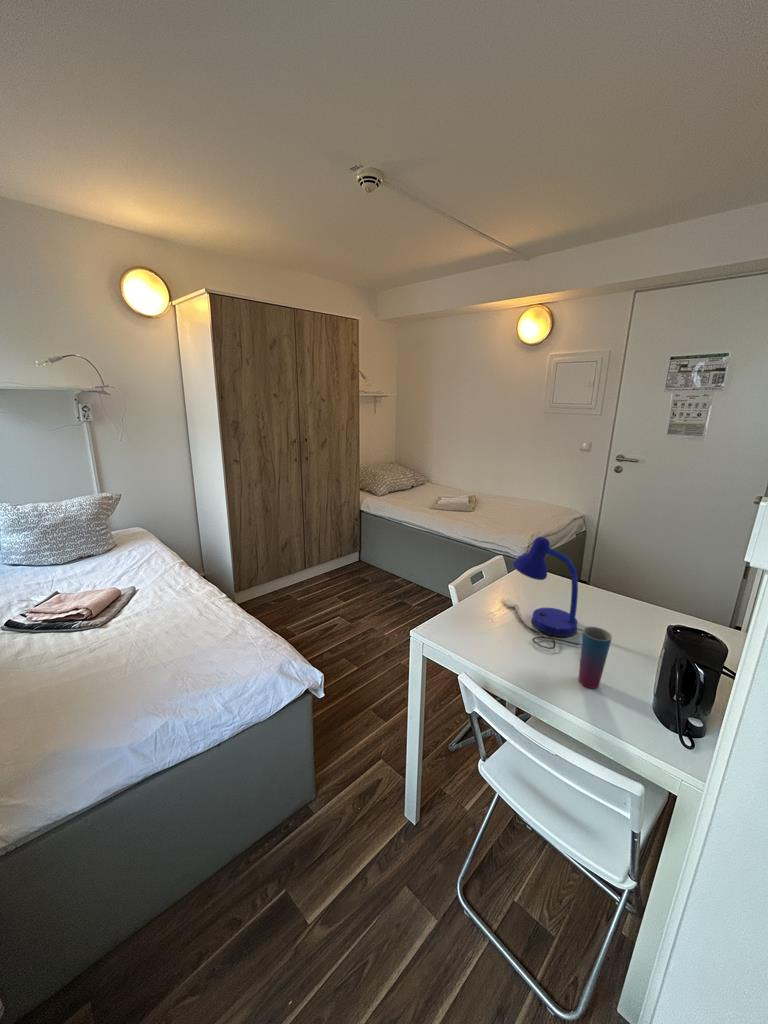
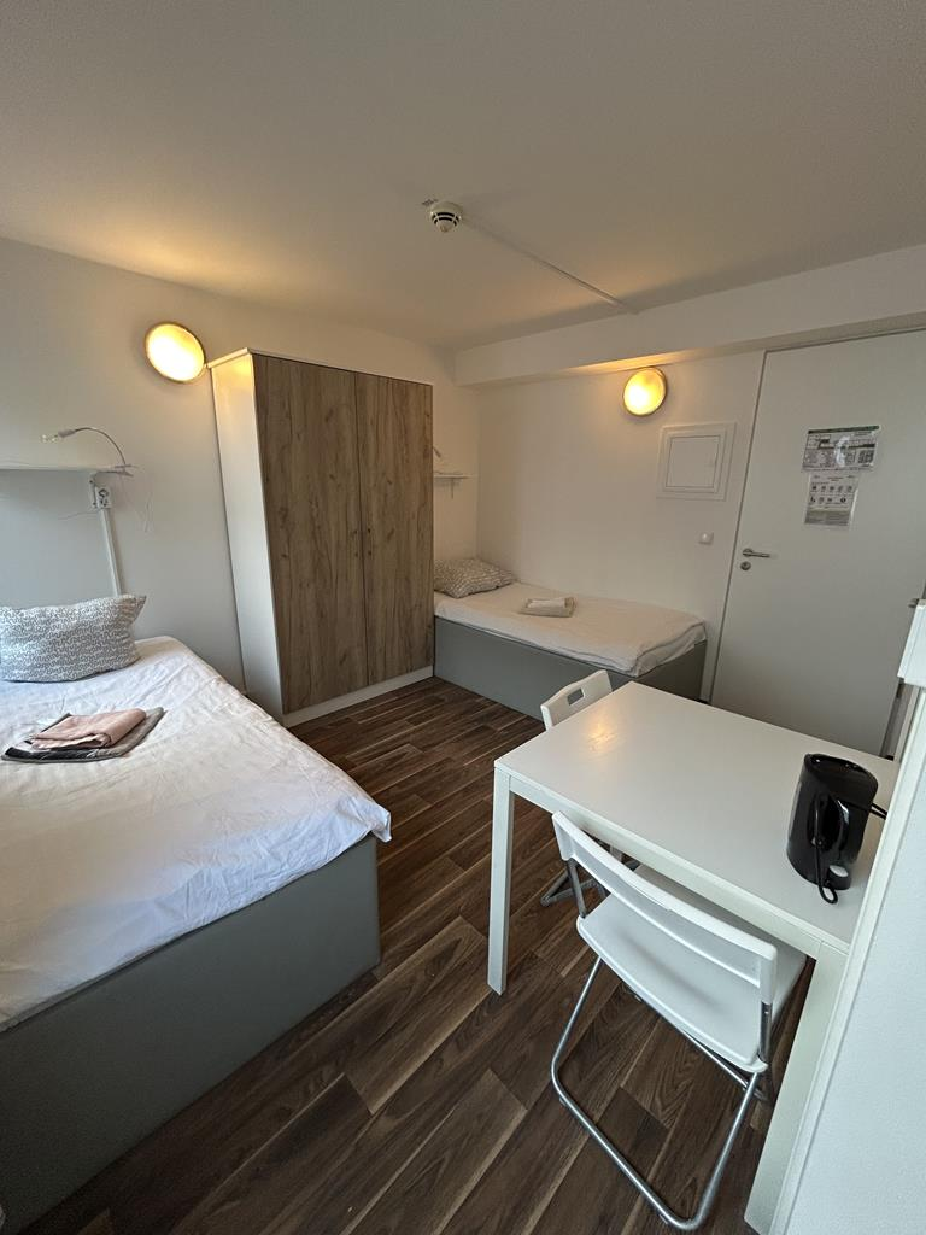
- cup (592, 658)
- desk lamp (545, 578)
